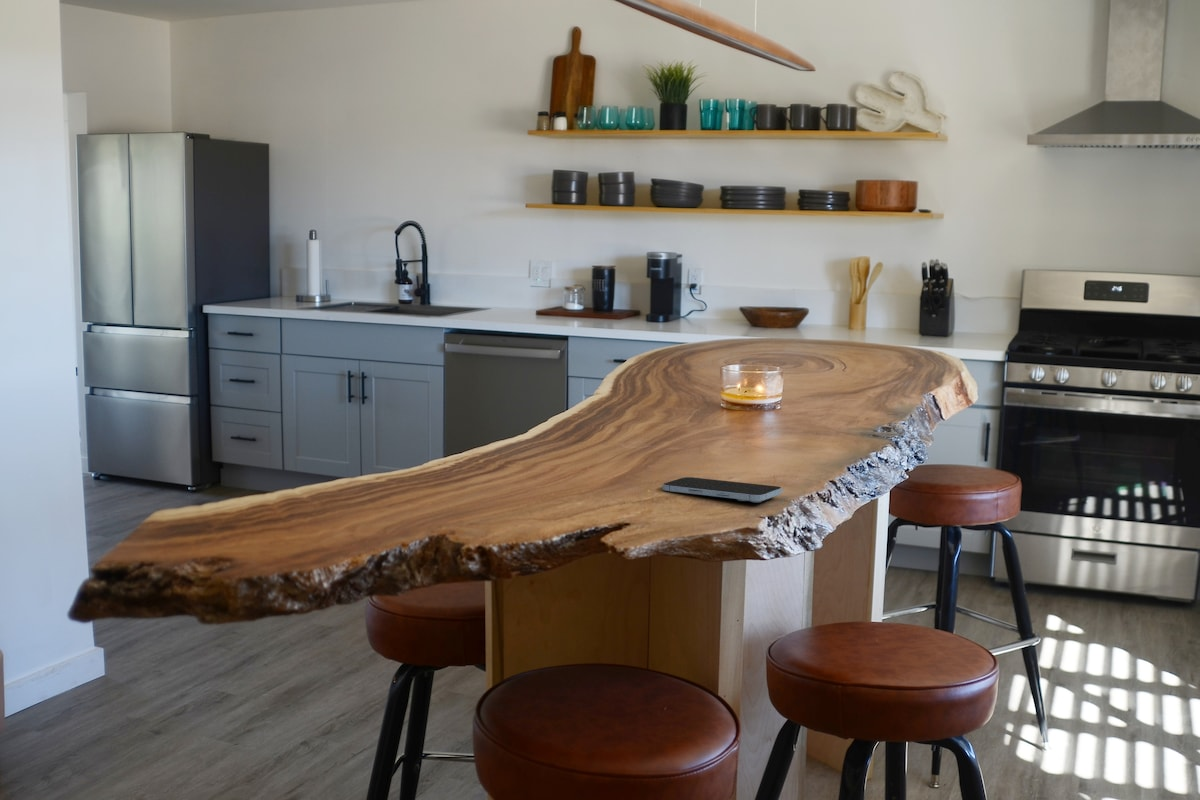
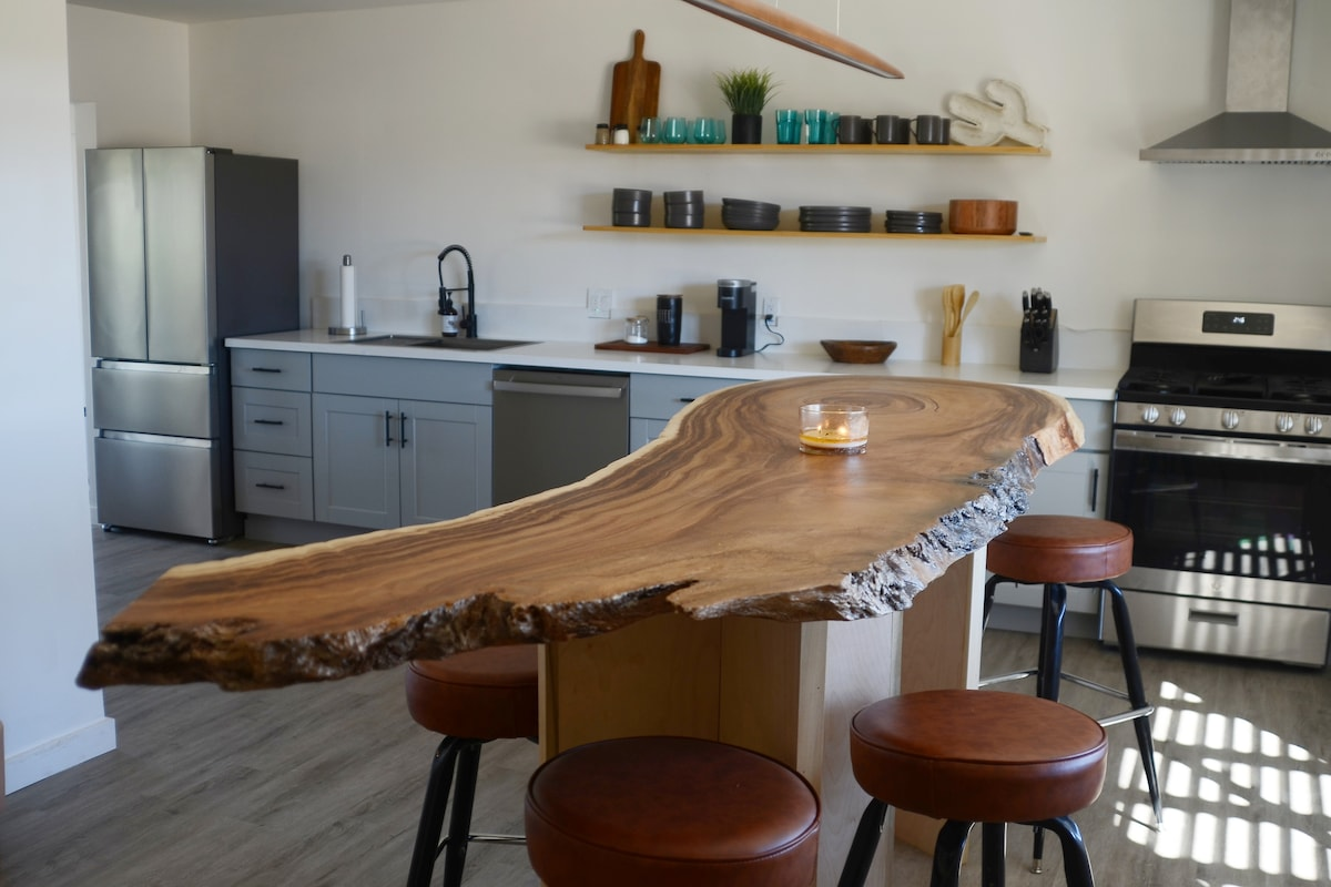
- smartphone (721, 488)
